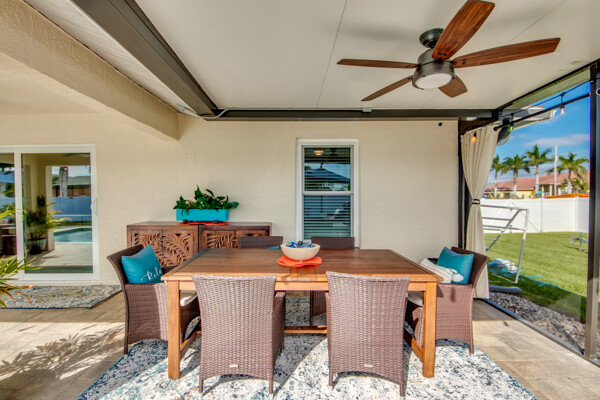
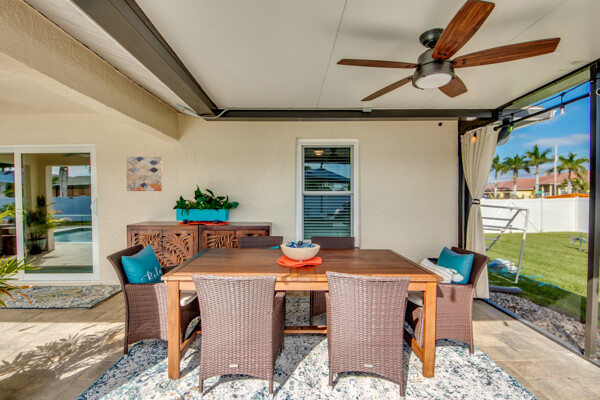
+ wall art (144, 174)
